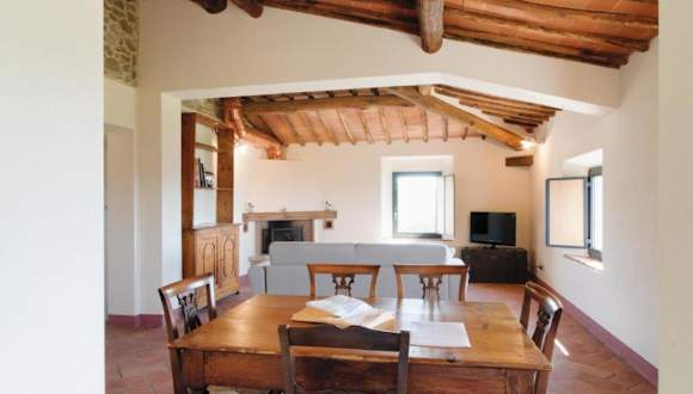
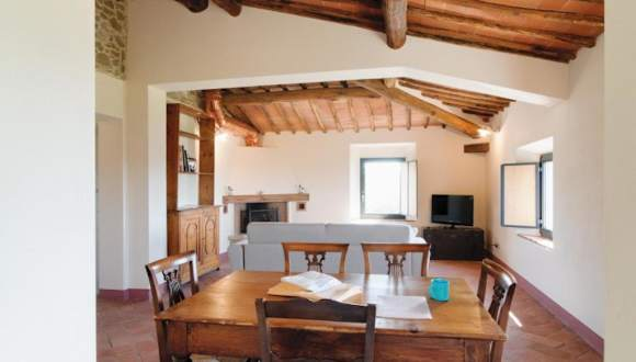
+ cup (438, 290)
